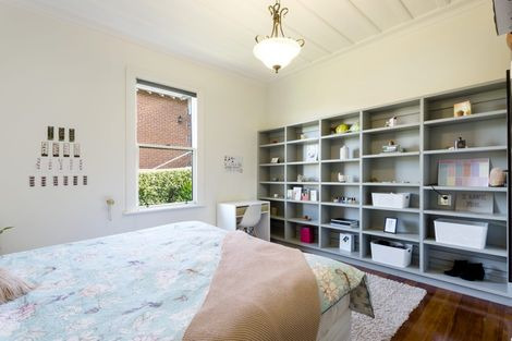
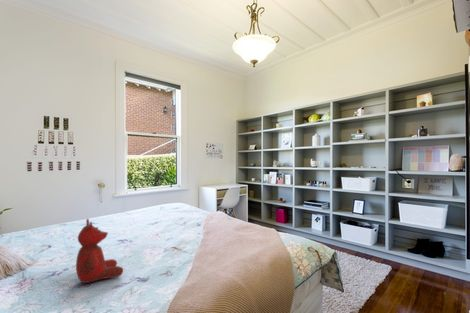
+ teddy bear (99, 247)
